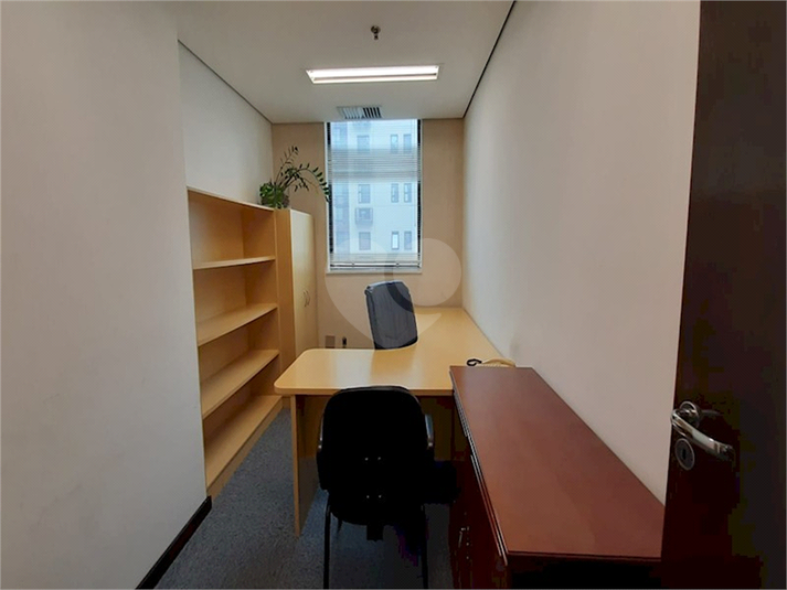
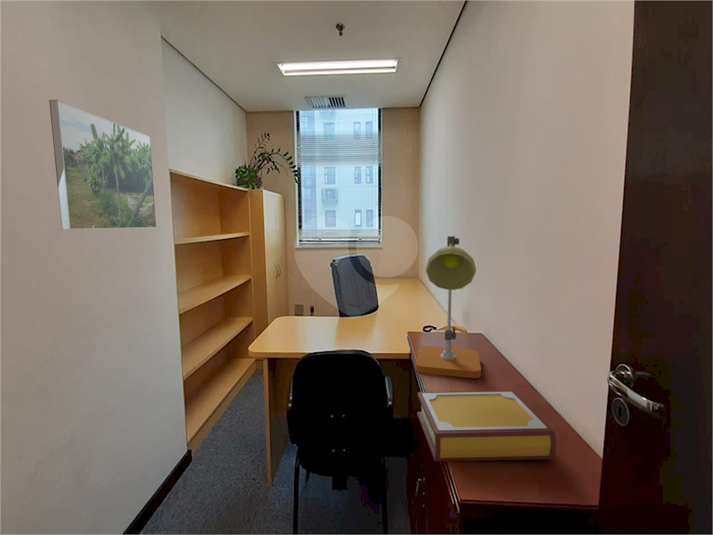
+ desk lamp (449, 304)
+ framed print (113, 175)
+ book (479, 422)
